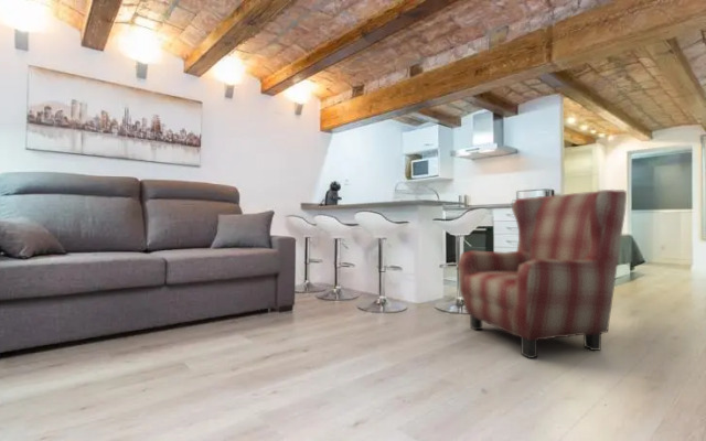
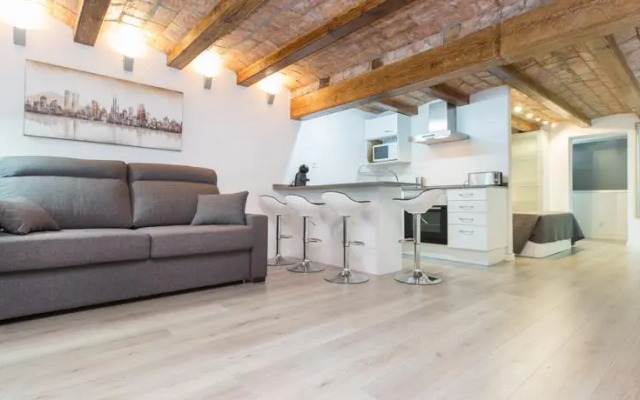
- armchair (535, 265)
